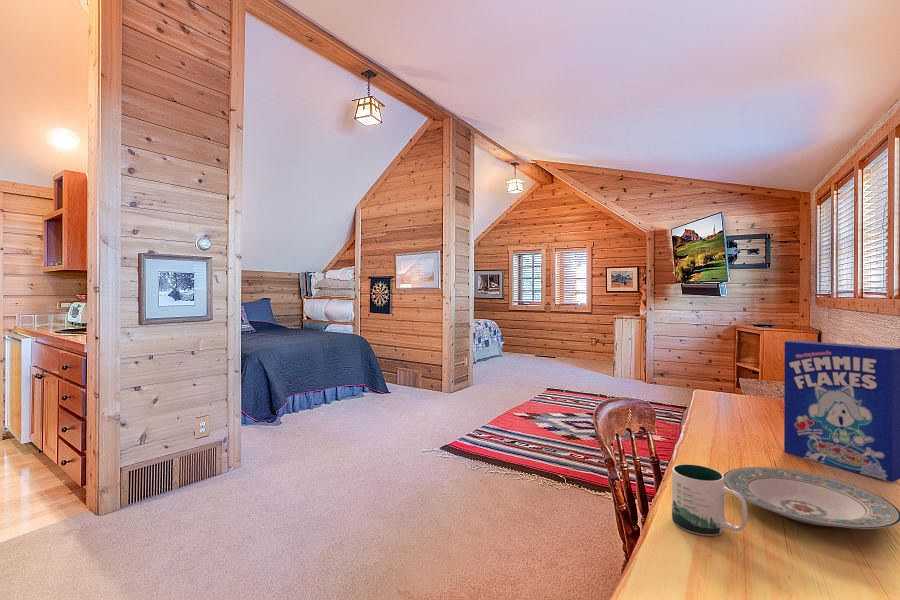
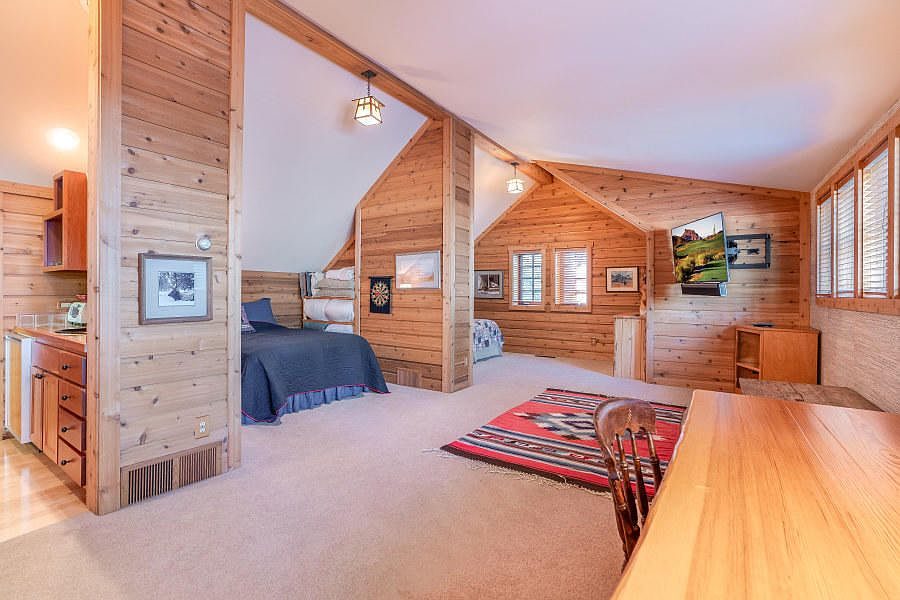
- cereal box (839, 404)
- plate (803, 501)
- mug (708, 502)
